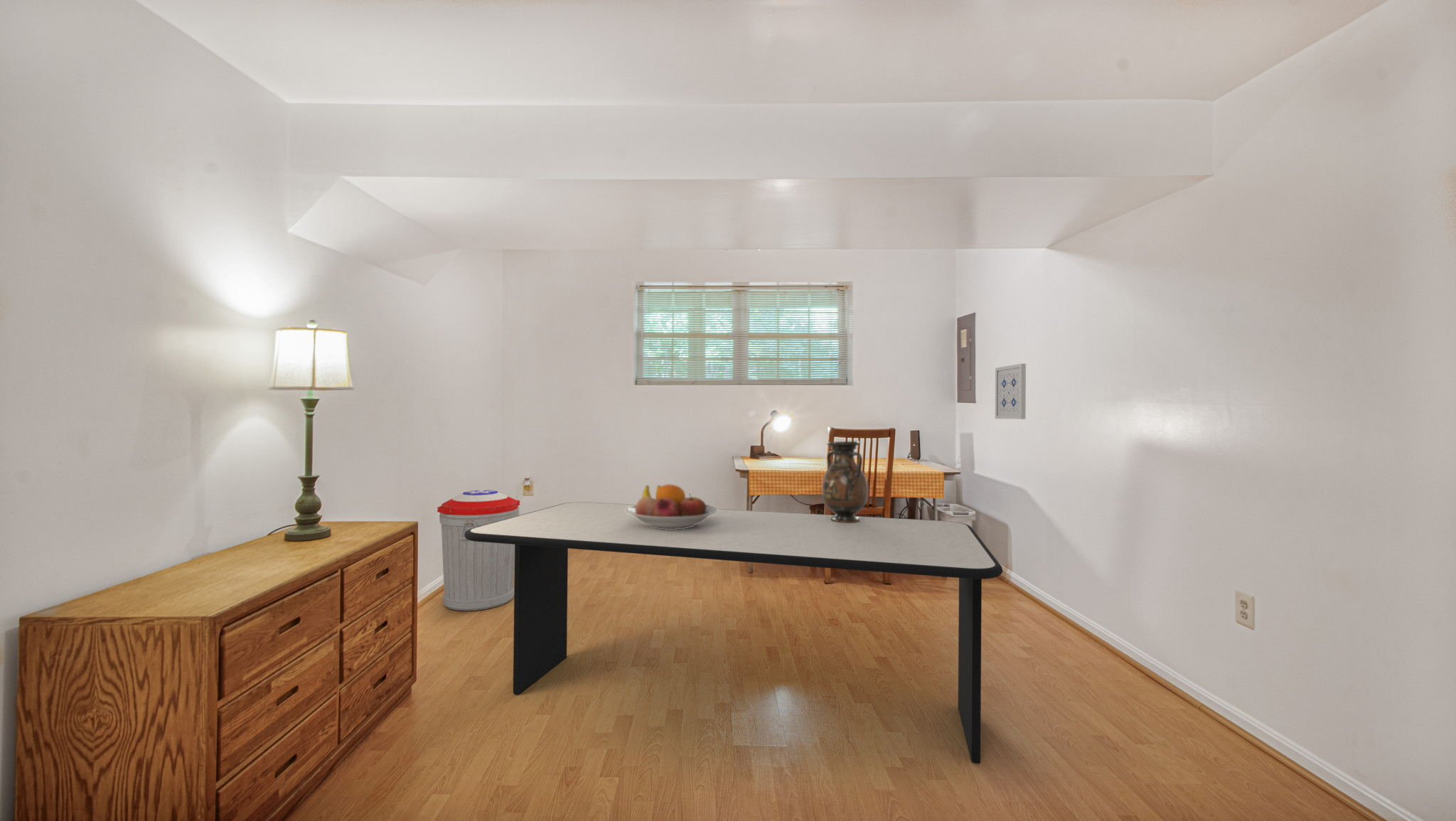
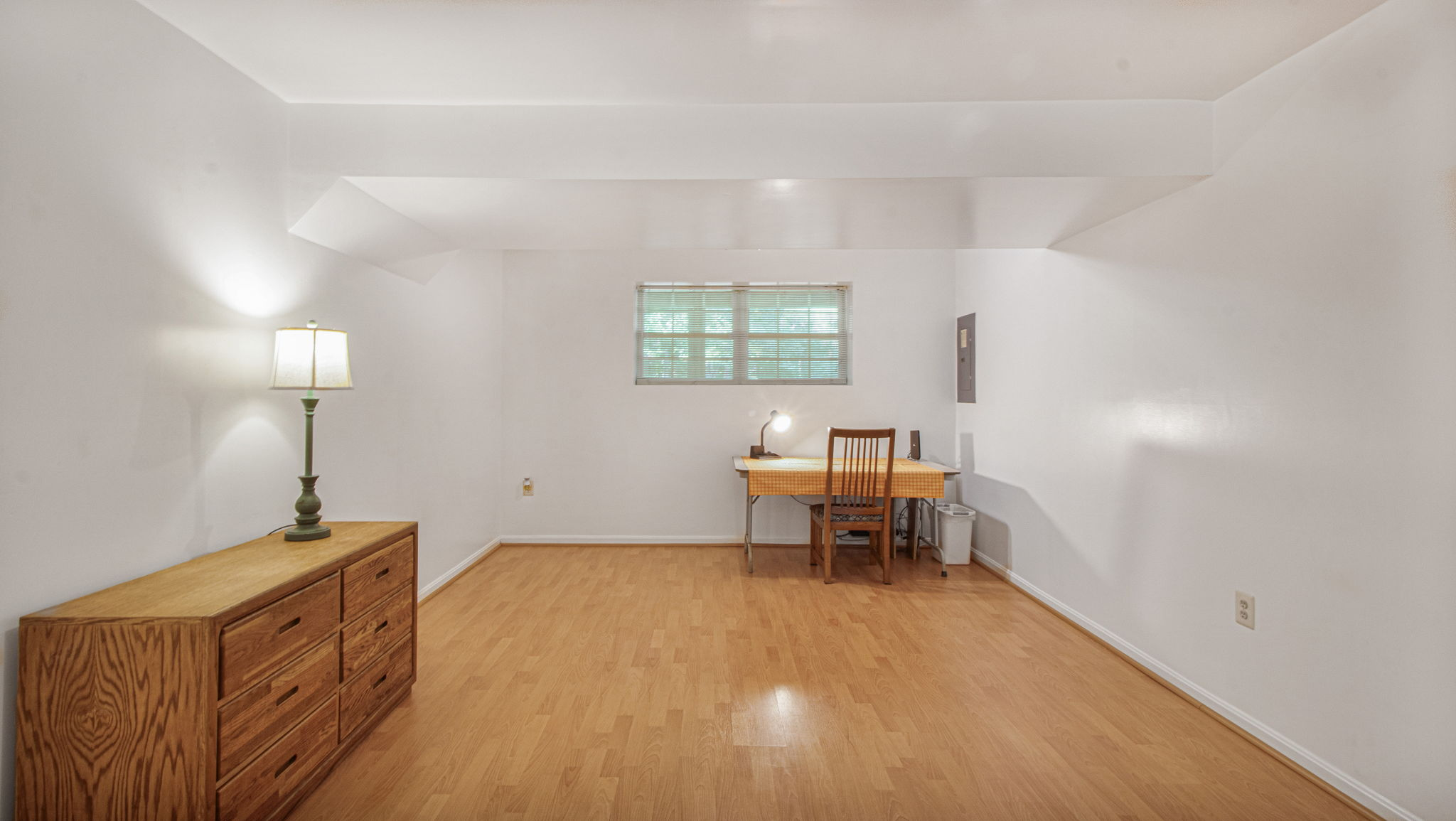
- fruit bowl (672, 505)
- wall art (1010, 392)
- trash can (480, 545)
- dining table (728, 560)
- vase (845, 480)
